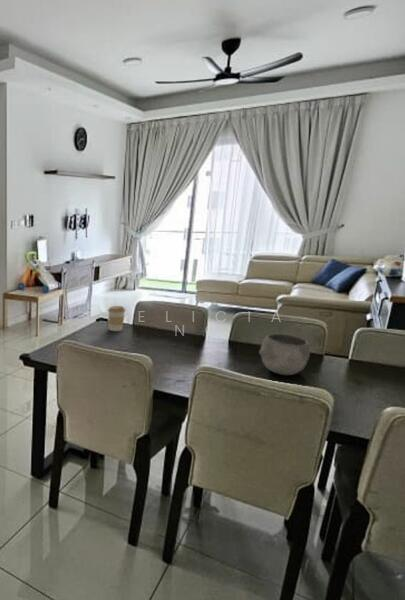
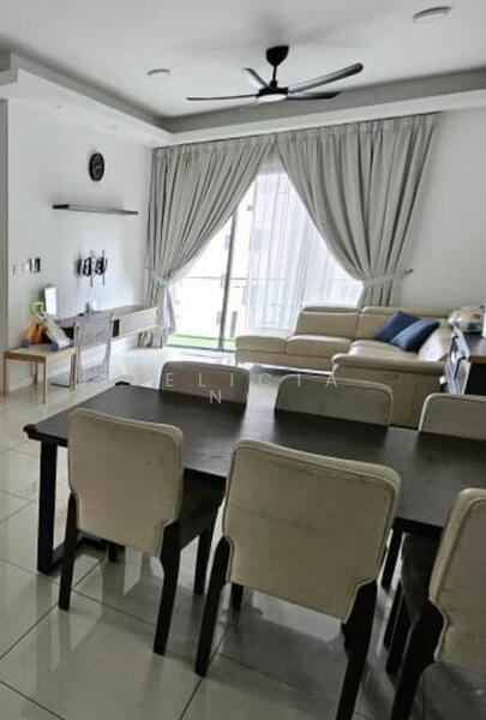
- coffee cup (116, 318)
- bowl (284, 354)
